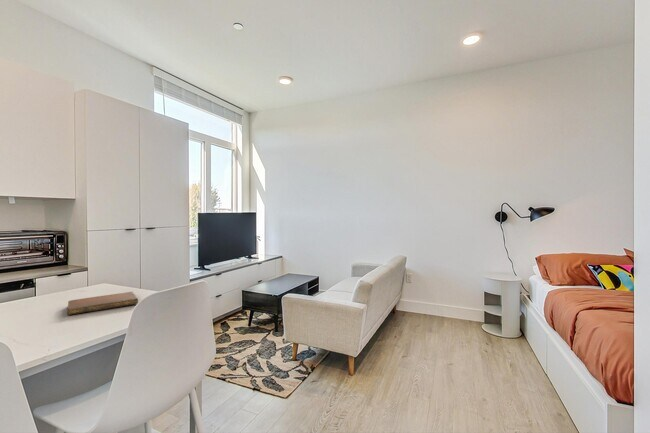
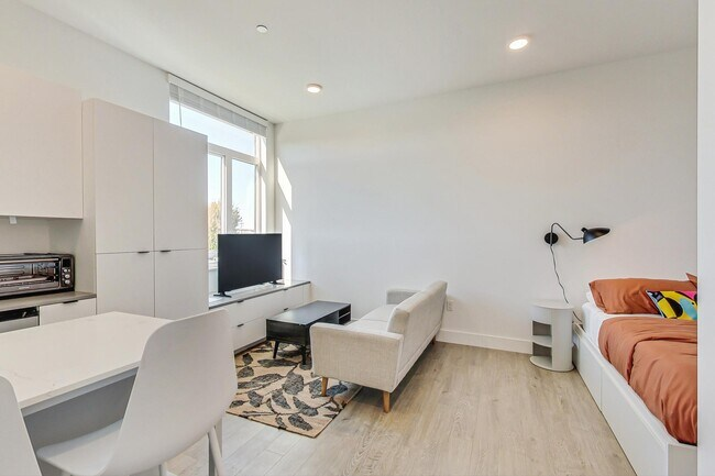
- notebook (103, 302)
